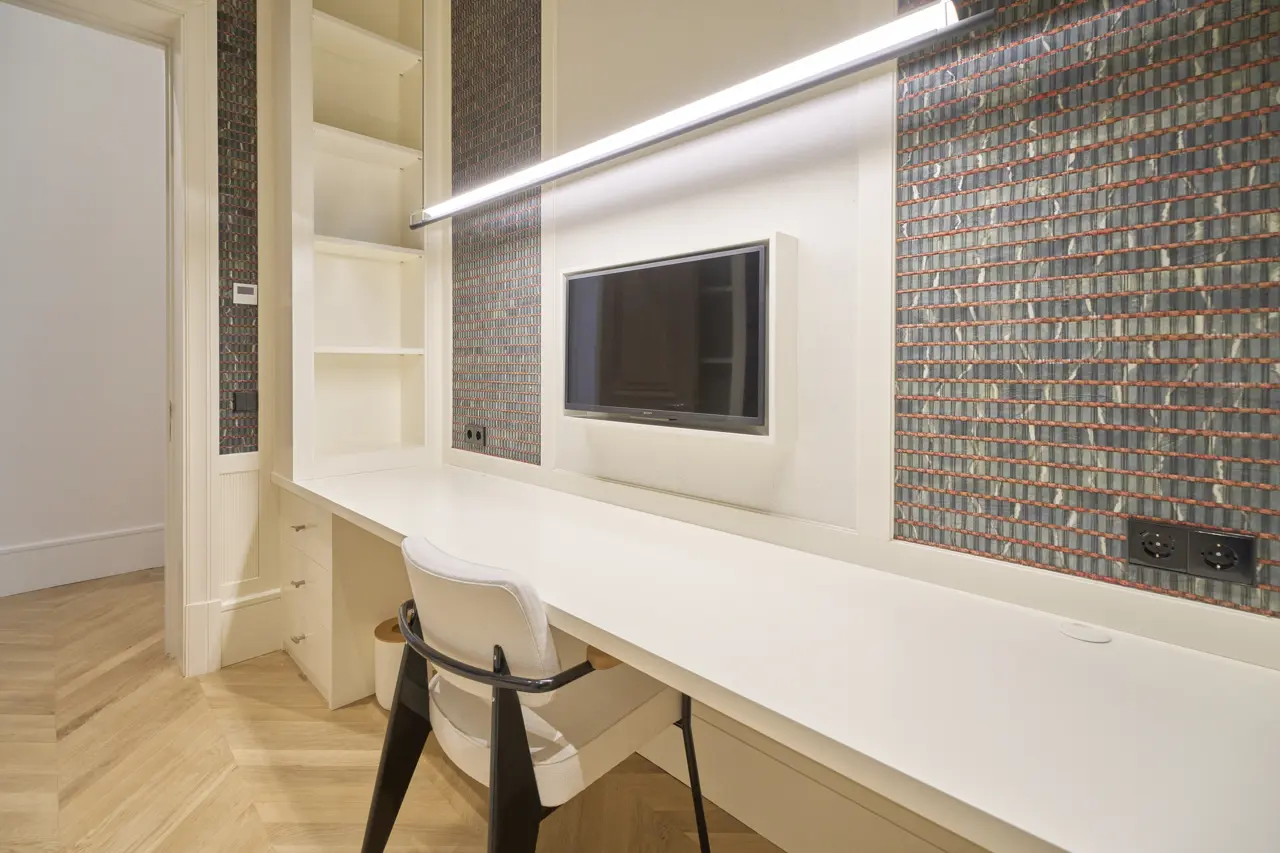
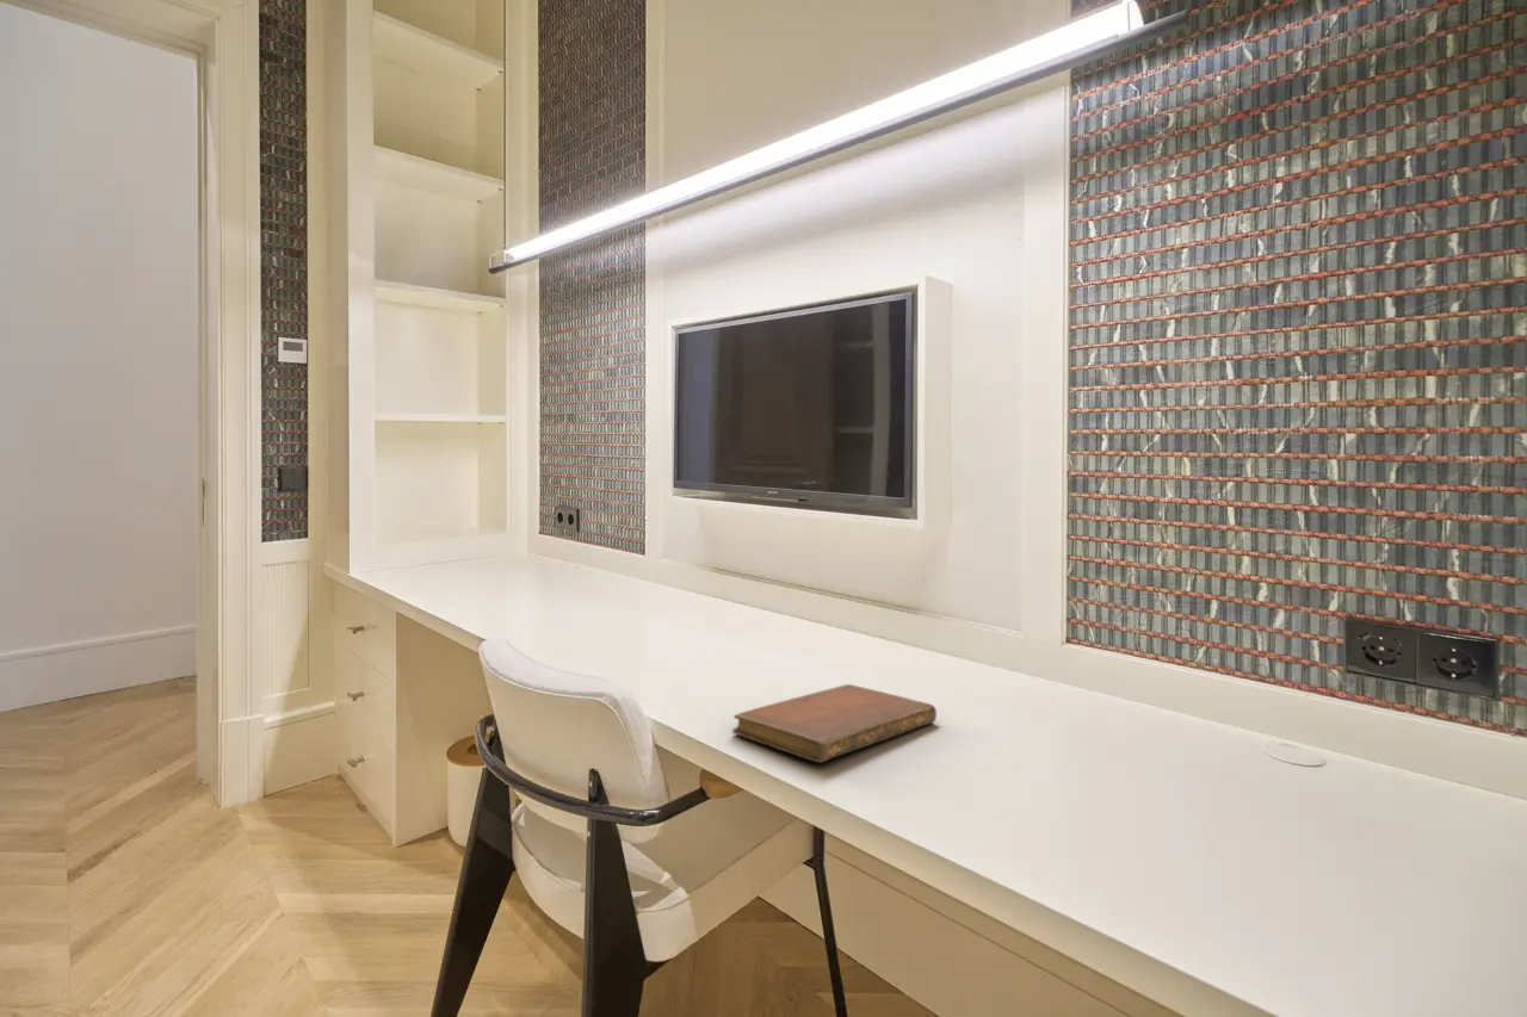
+ notebook (836, 718)
